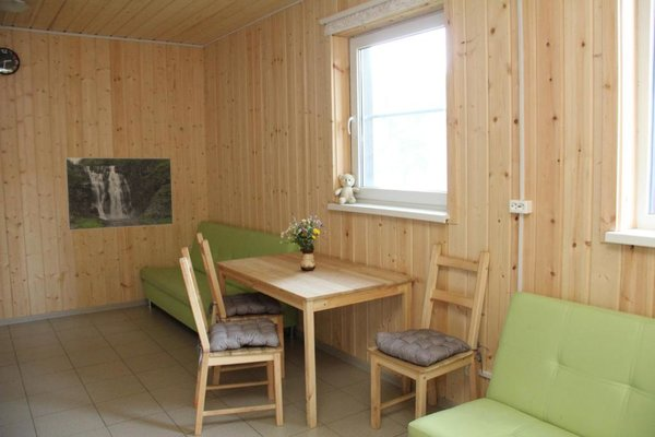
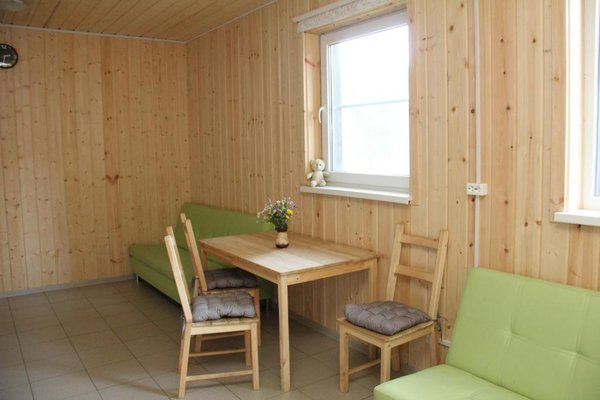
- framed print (121, 192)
